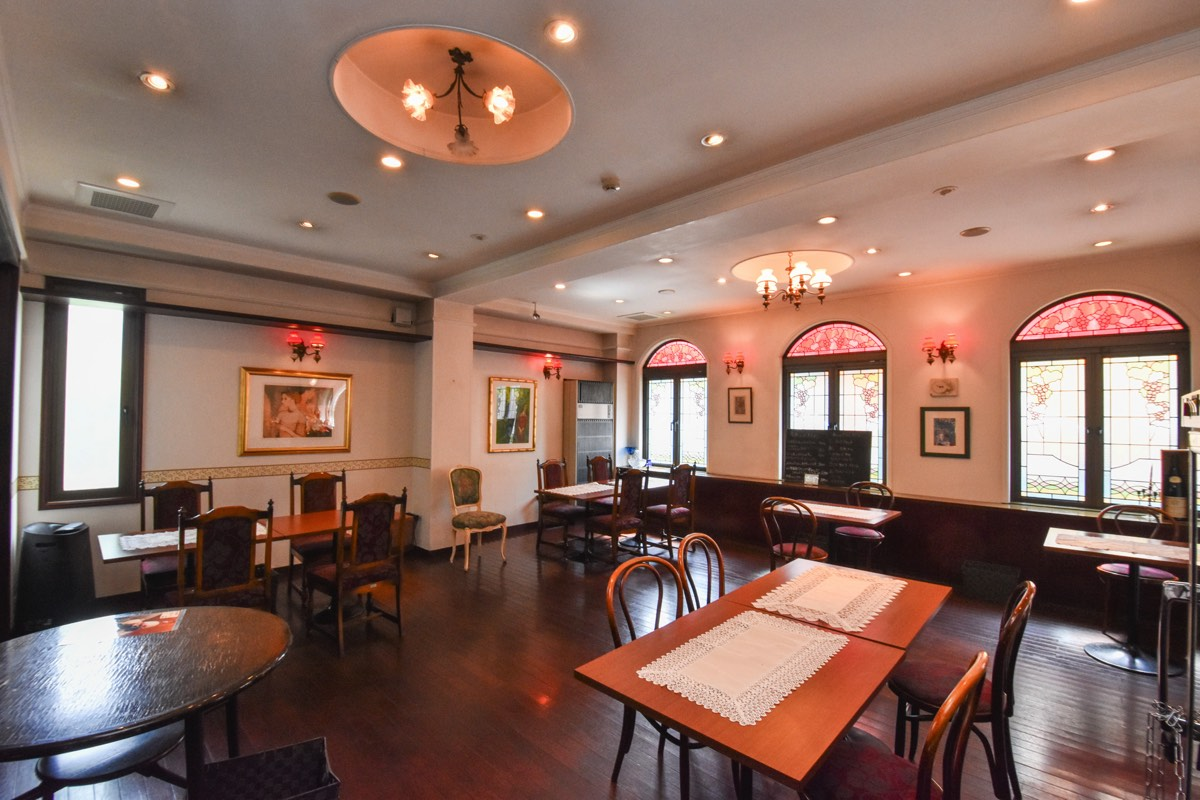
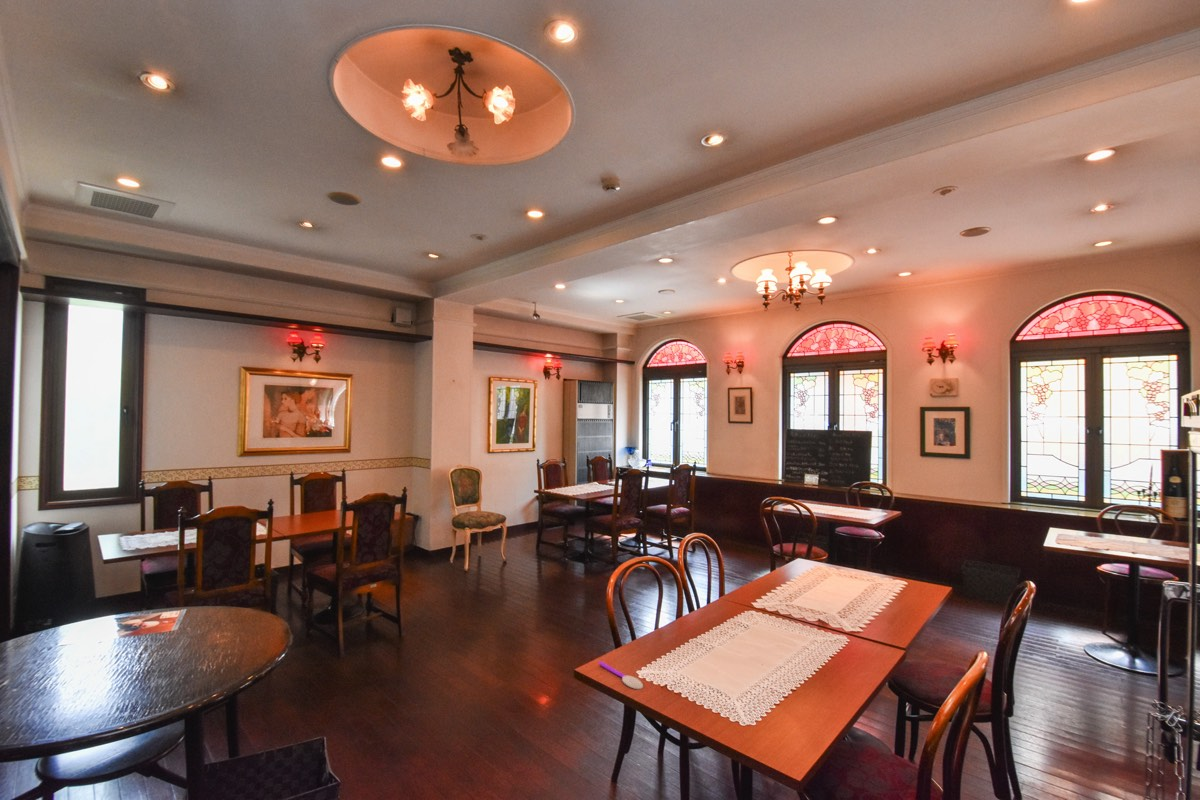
+ spoon (619, 673)
